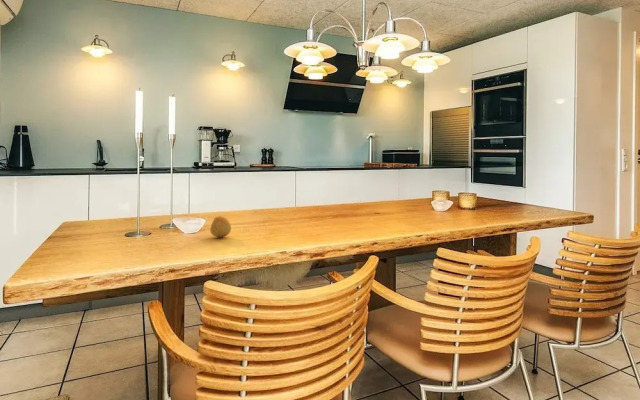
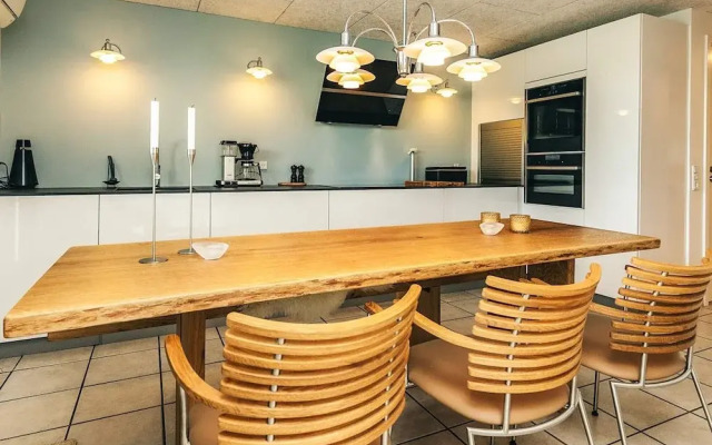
- fruit (220, 226)
